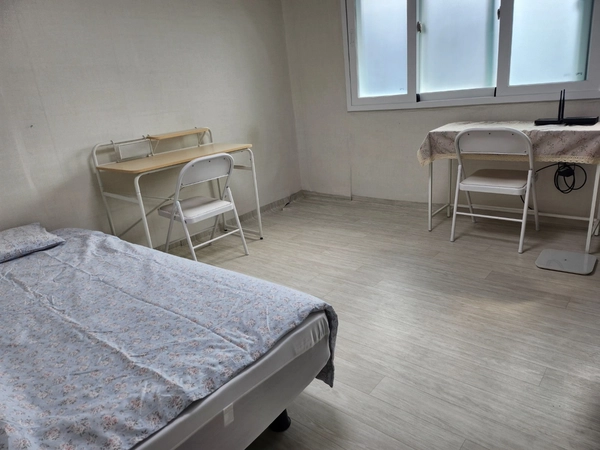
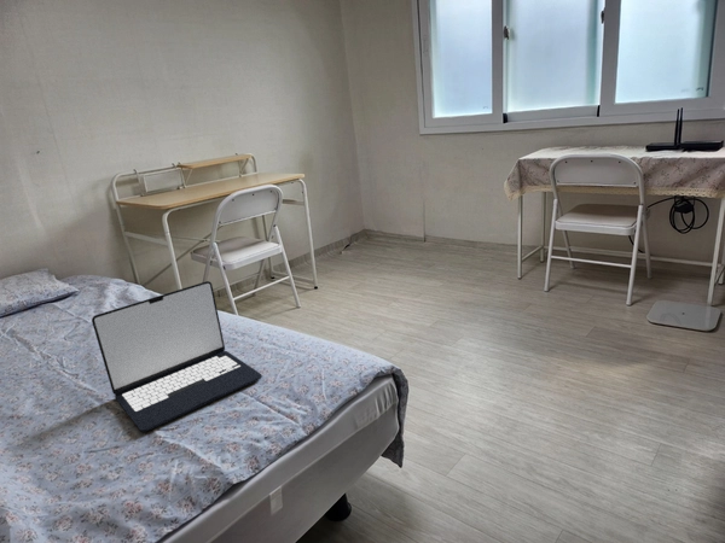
+ laptop (180, 349)
